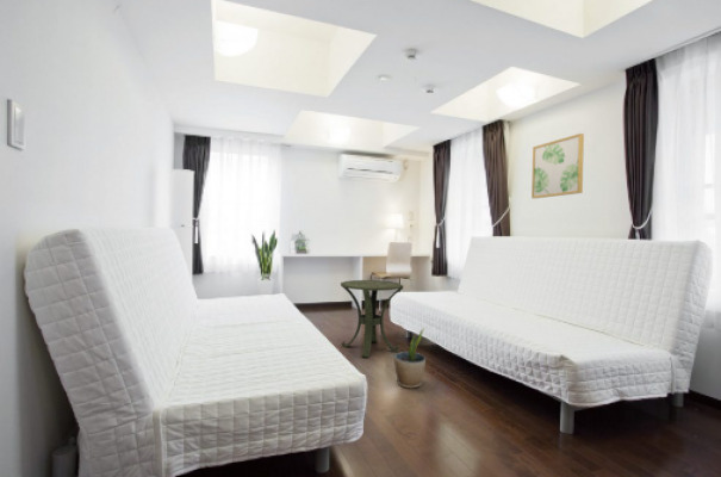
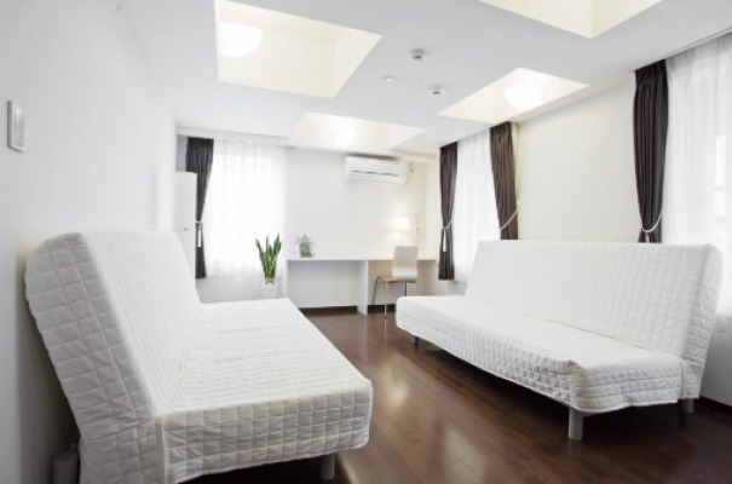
- side table (371, 316)
- wall art (555, 168)
- potted plant (410, 355)
